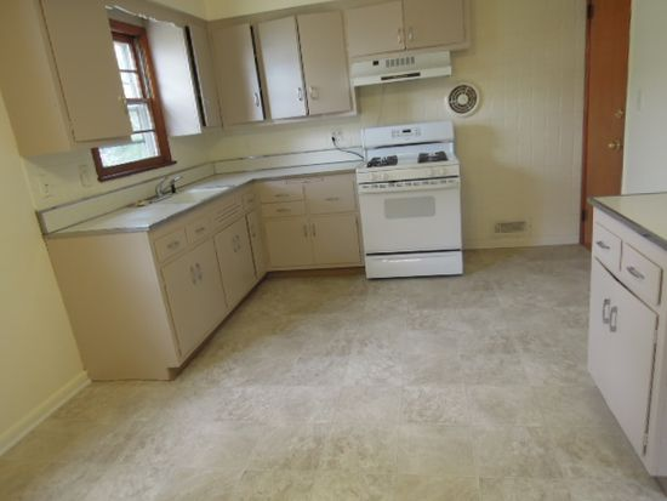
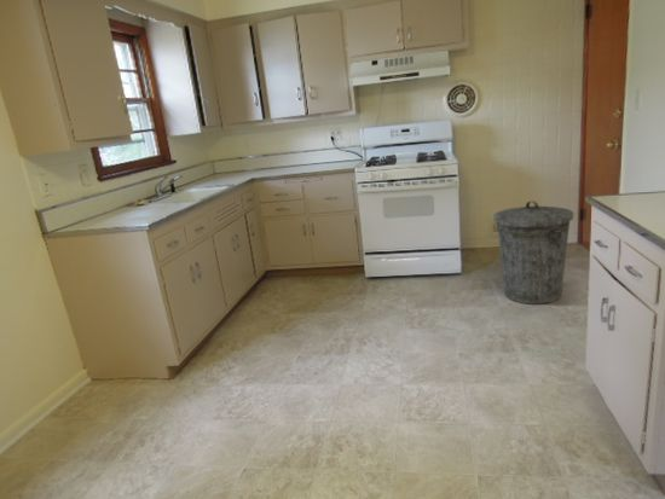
+ trash can (532, 248)
